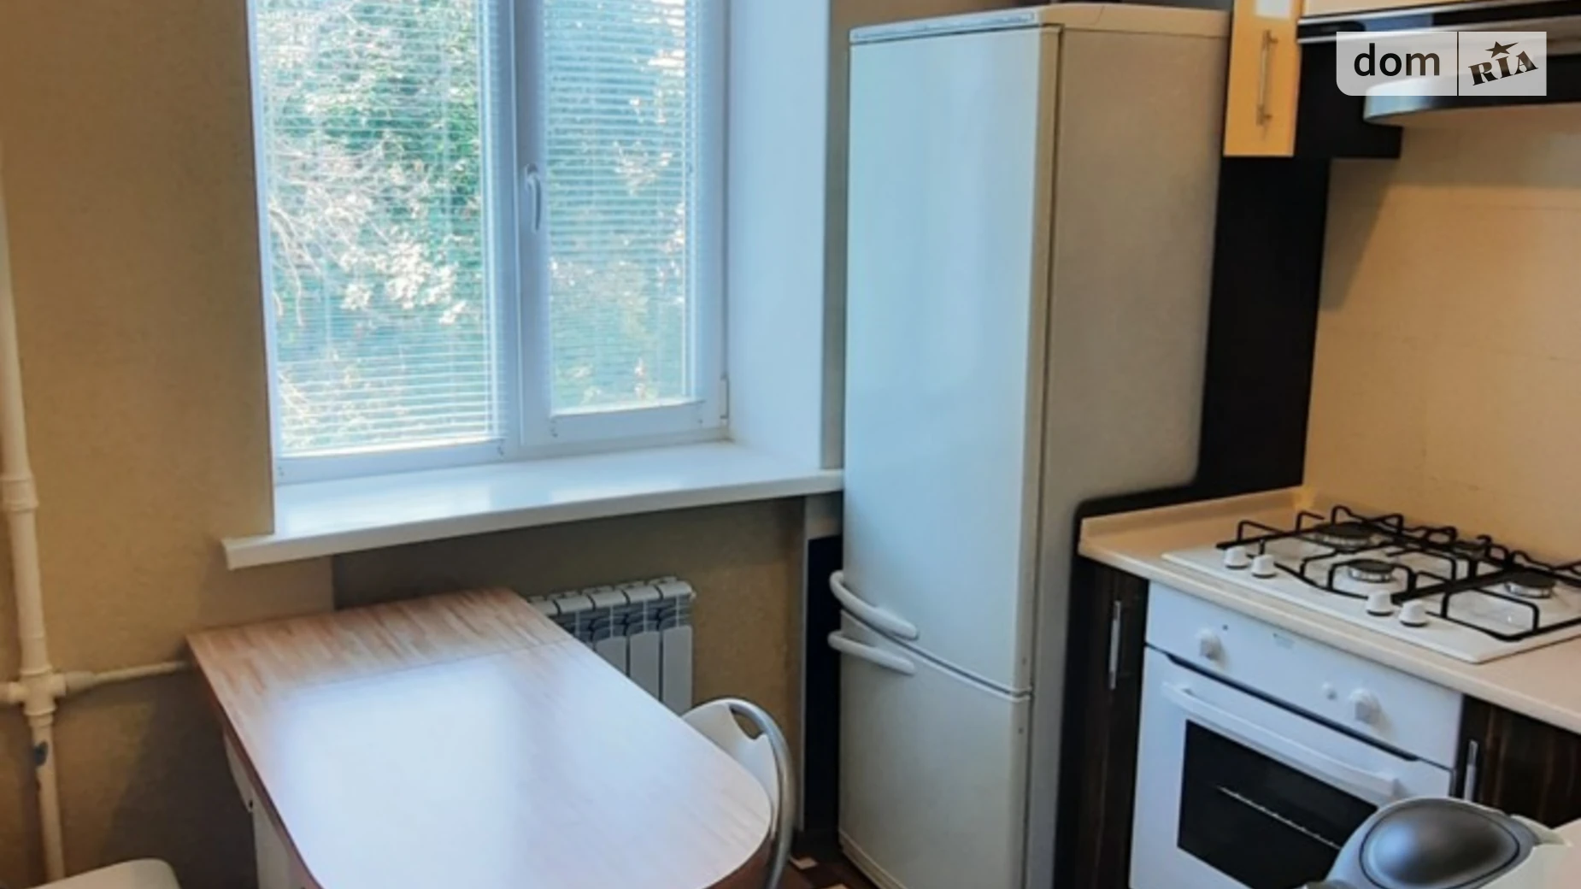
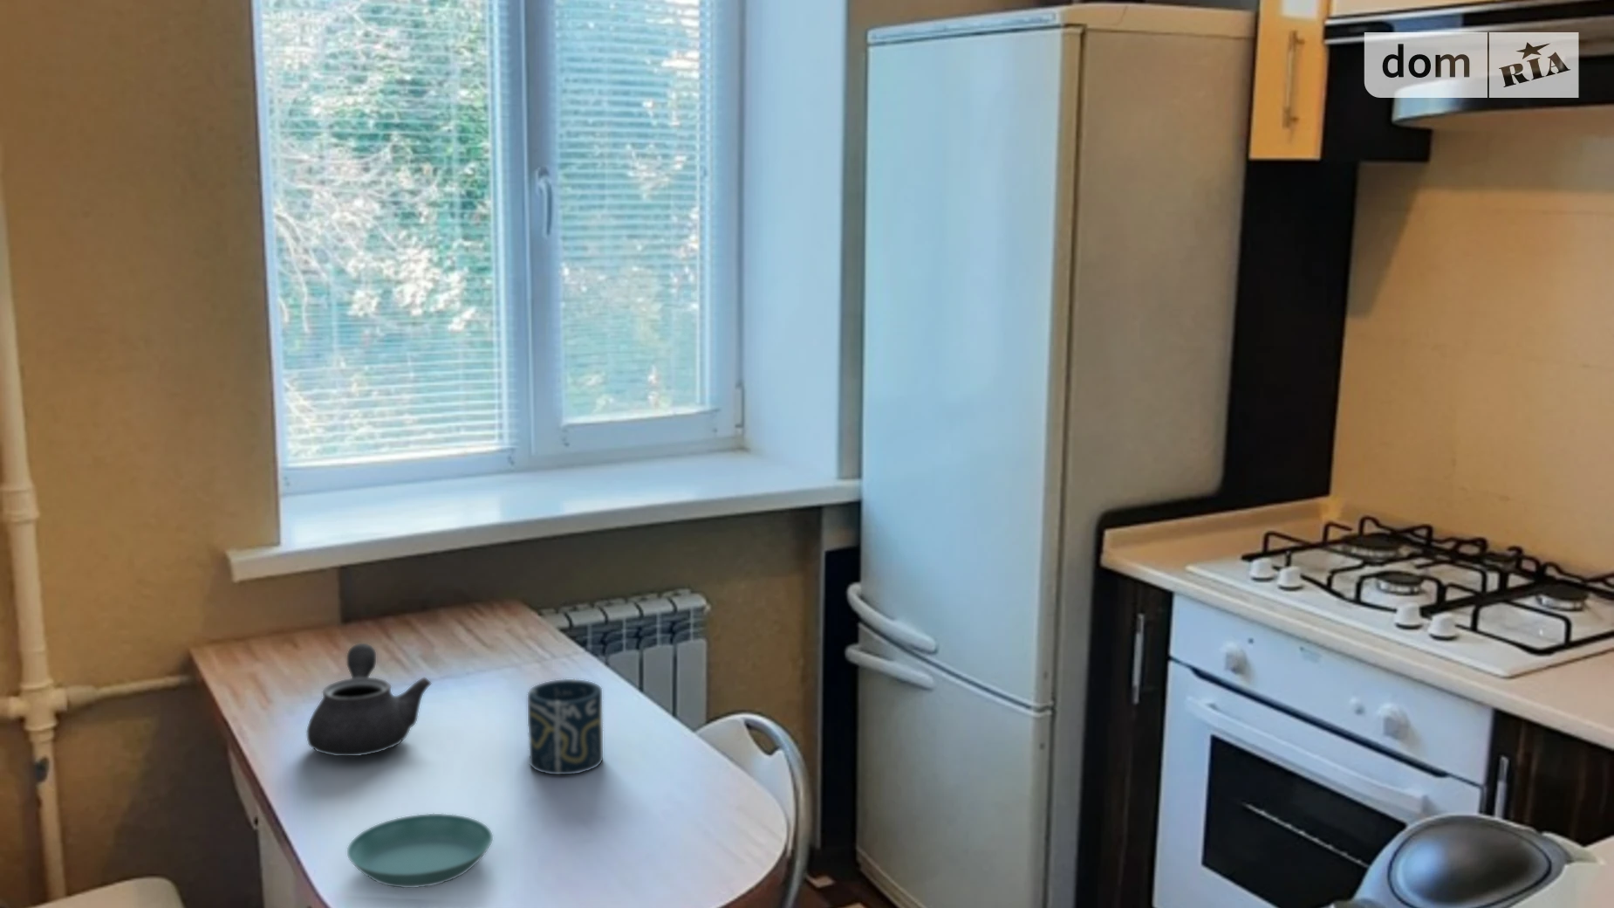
+ cup (559, 722)
+ saucer (420, 853)
+ teapot (366, 697)
